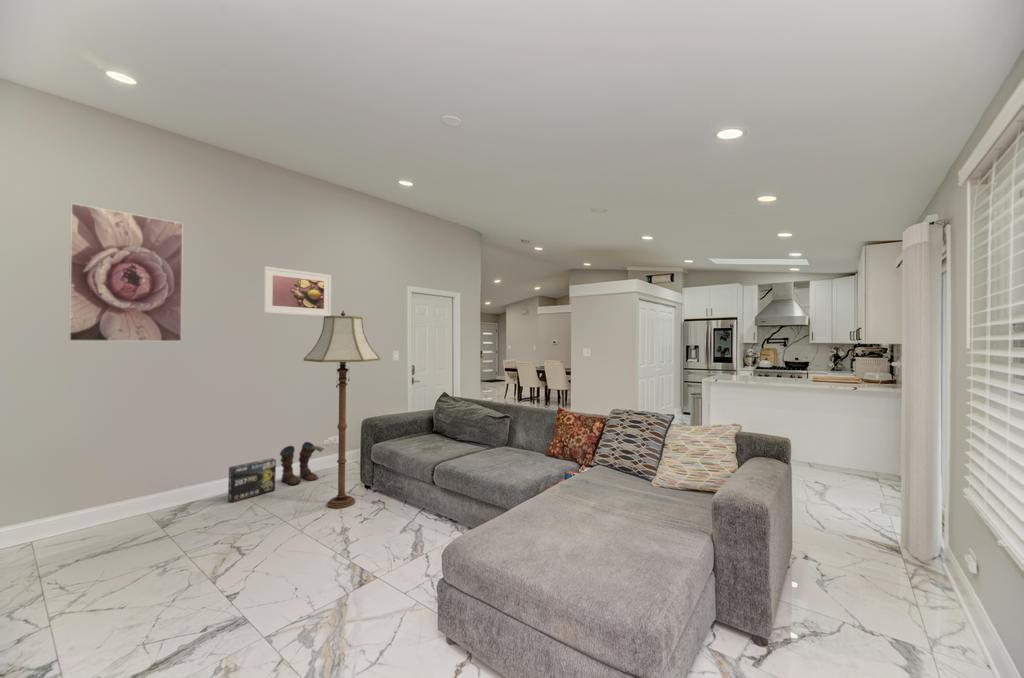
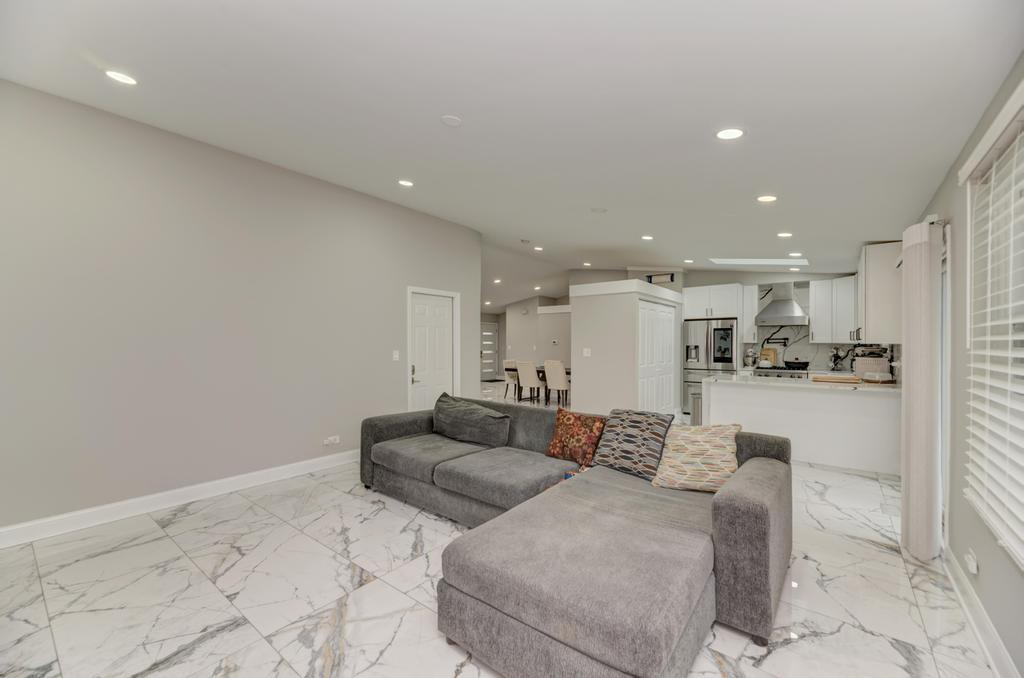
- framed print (129, 277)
- boots (303, 461)
- floor lamp (342, 406)
- box (252, 479)
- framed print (299, 292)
